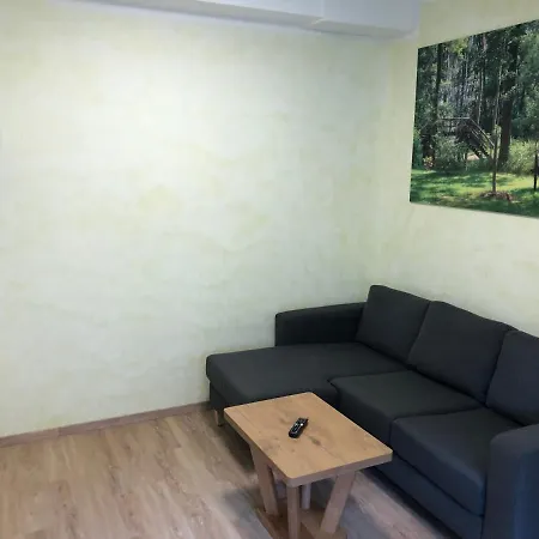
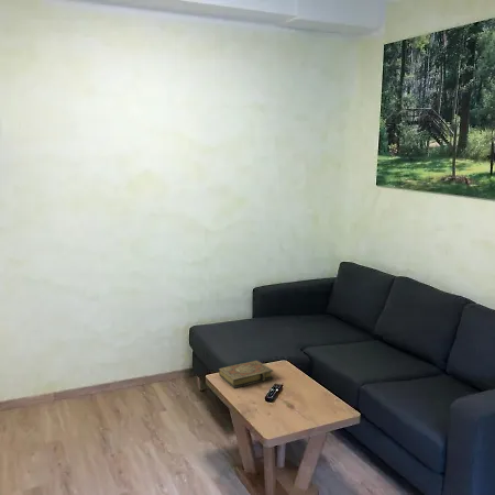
+ book (245, 373)
